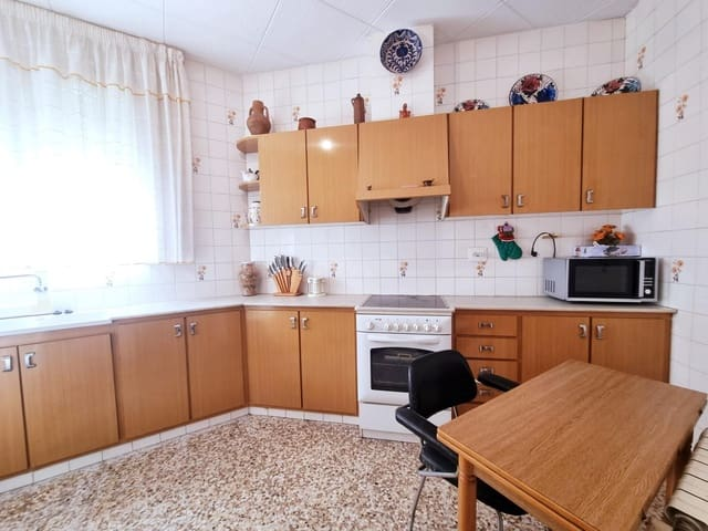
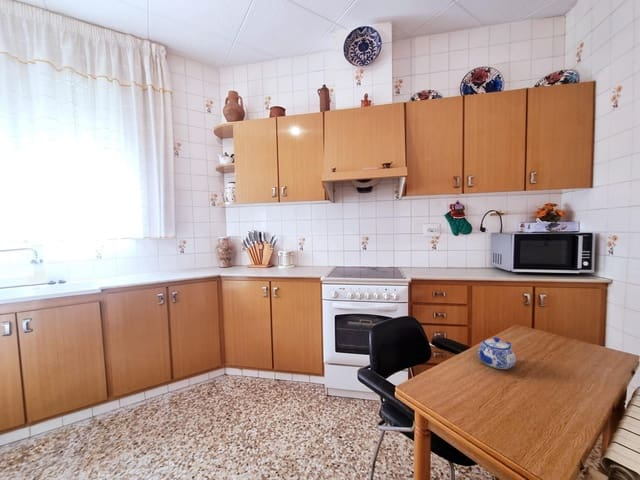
+ teapot (494, 351)
